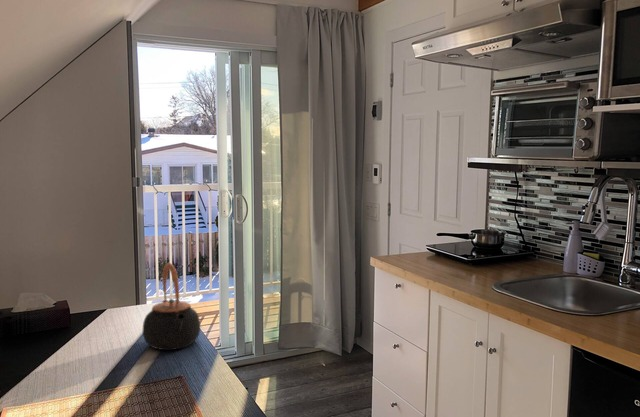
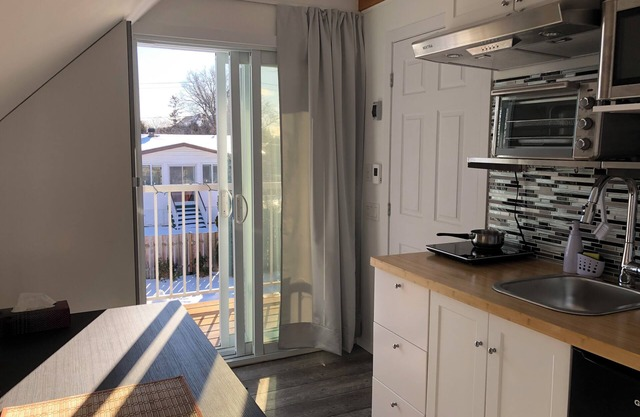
- teapot (172, 304)
